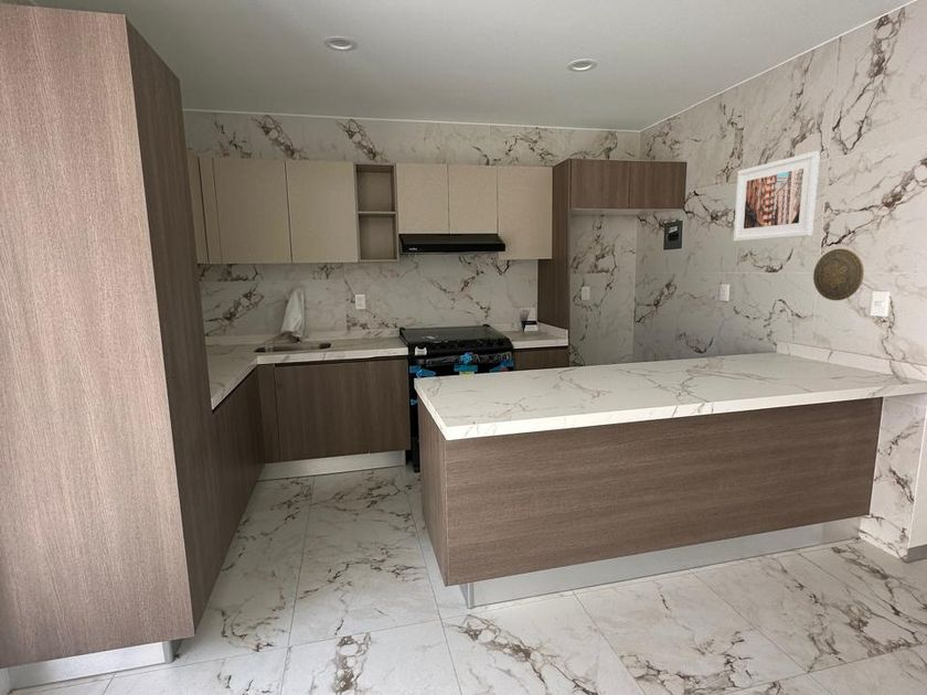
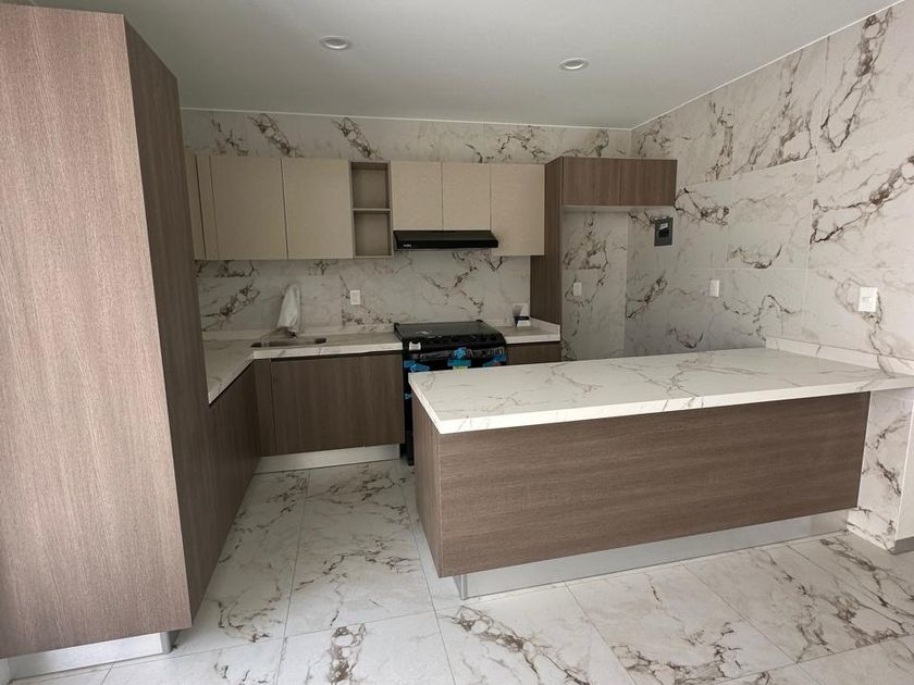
- decorative plate (835, 275)
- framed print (771, 201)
